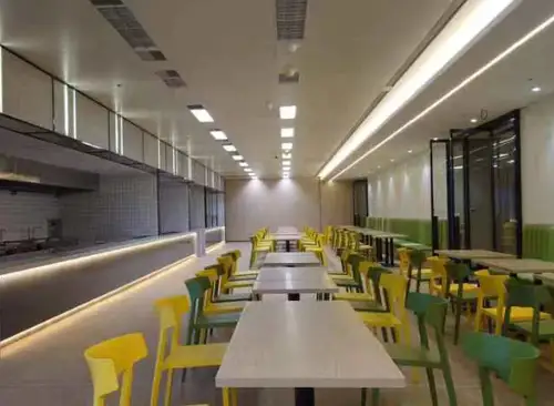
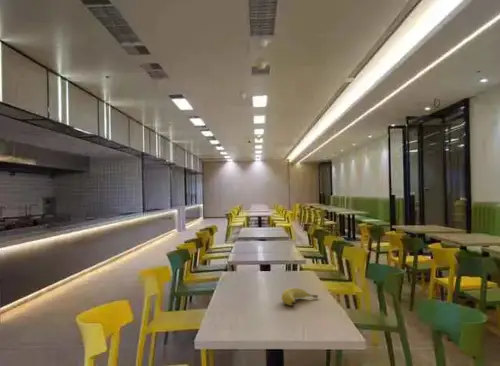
+ banana (300, 295)
